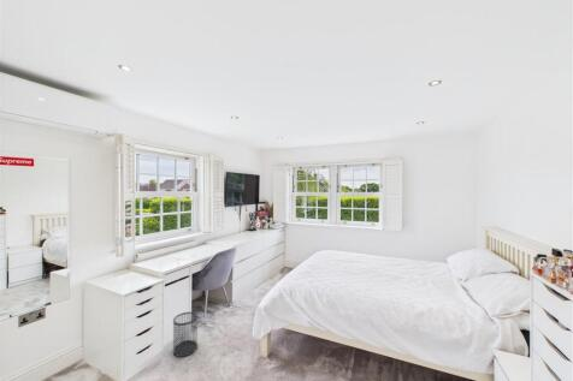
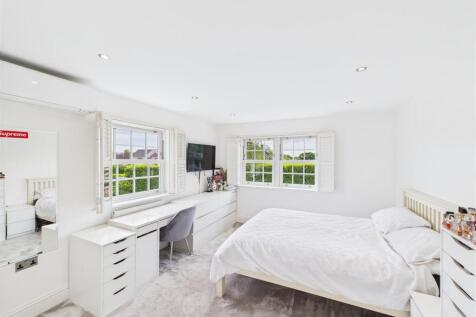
- wastebasket (185, 333)
